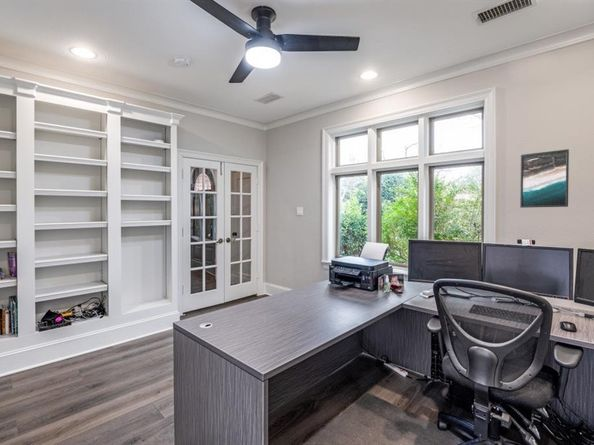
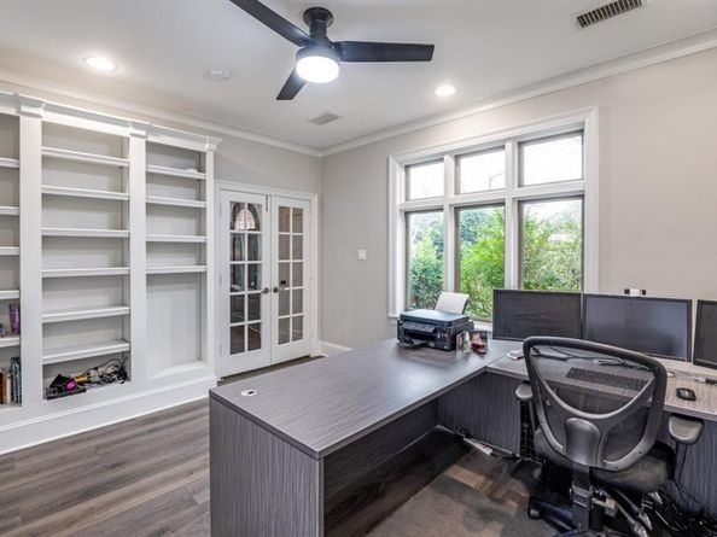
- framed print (543, 179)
